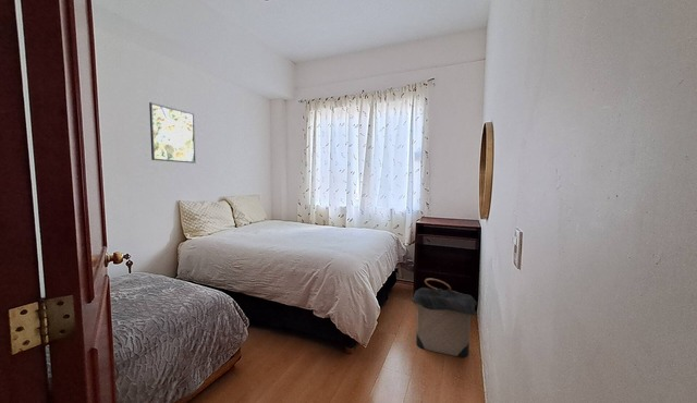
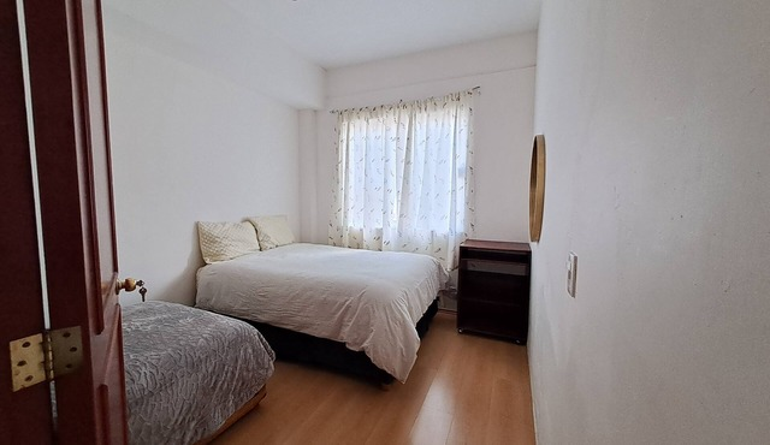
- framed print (174, 135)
- laundry hamper (443, 312)
